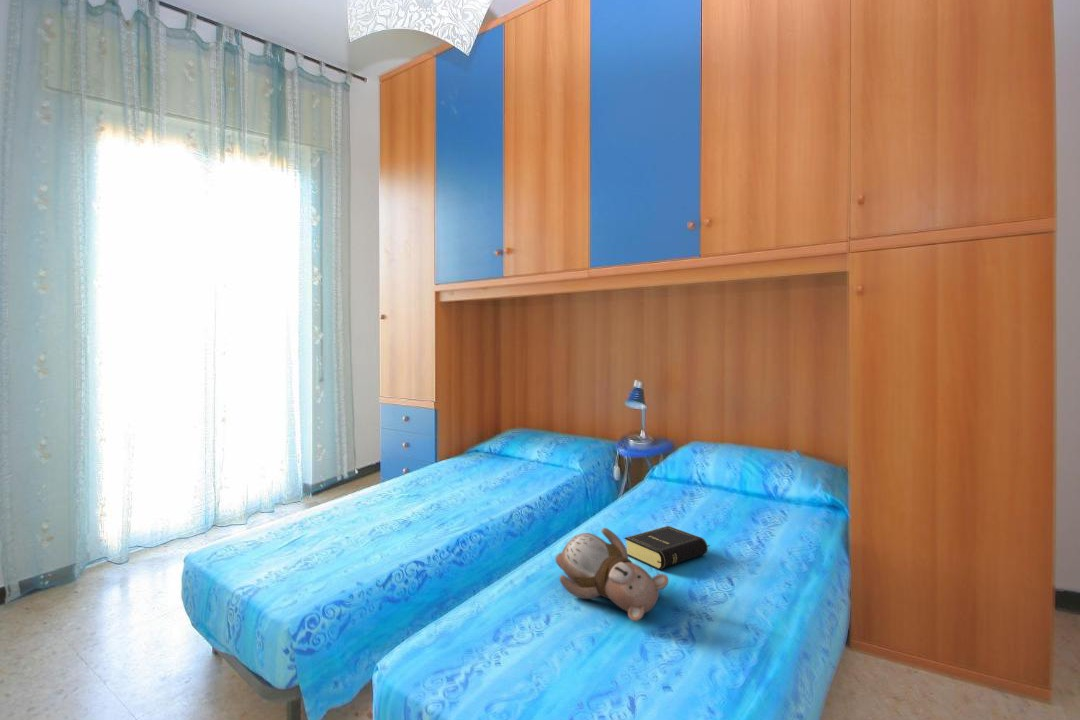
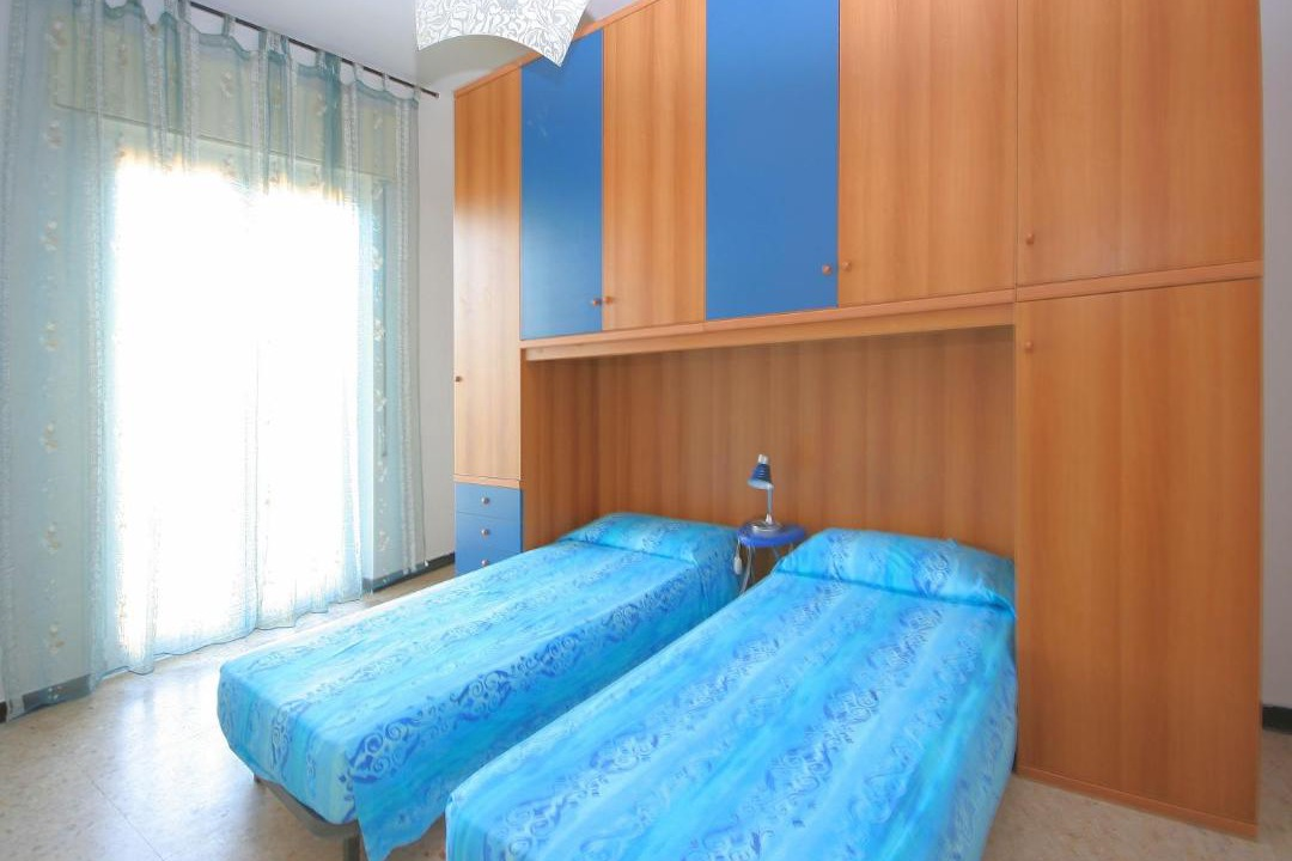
- book (667, 546)
- teddy bear (604, 567)
